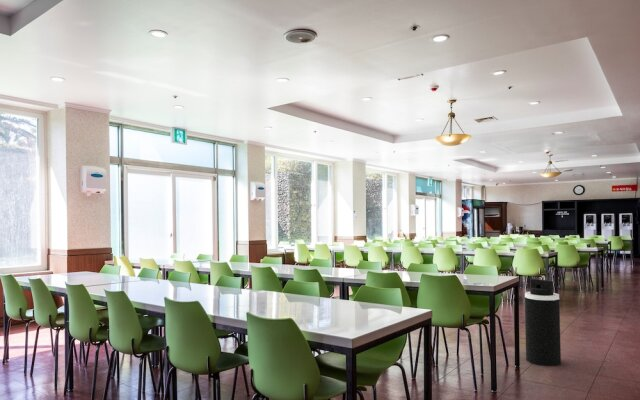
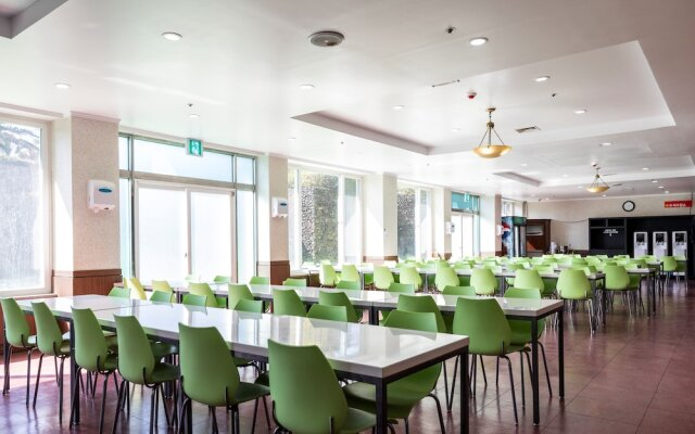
- trash can (542, 320)
